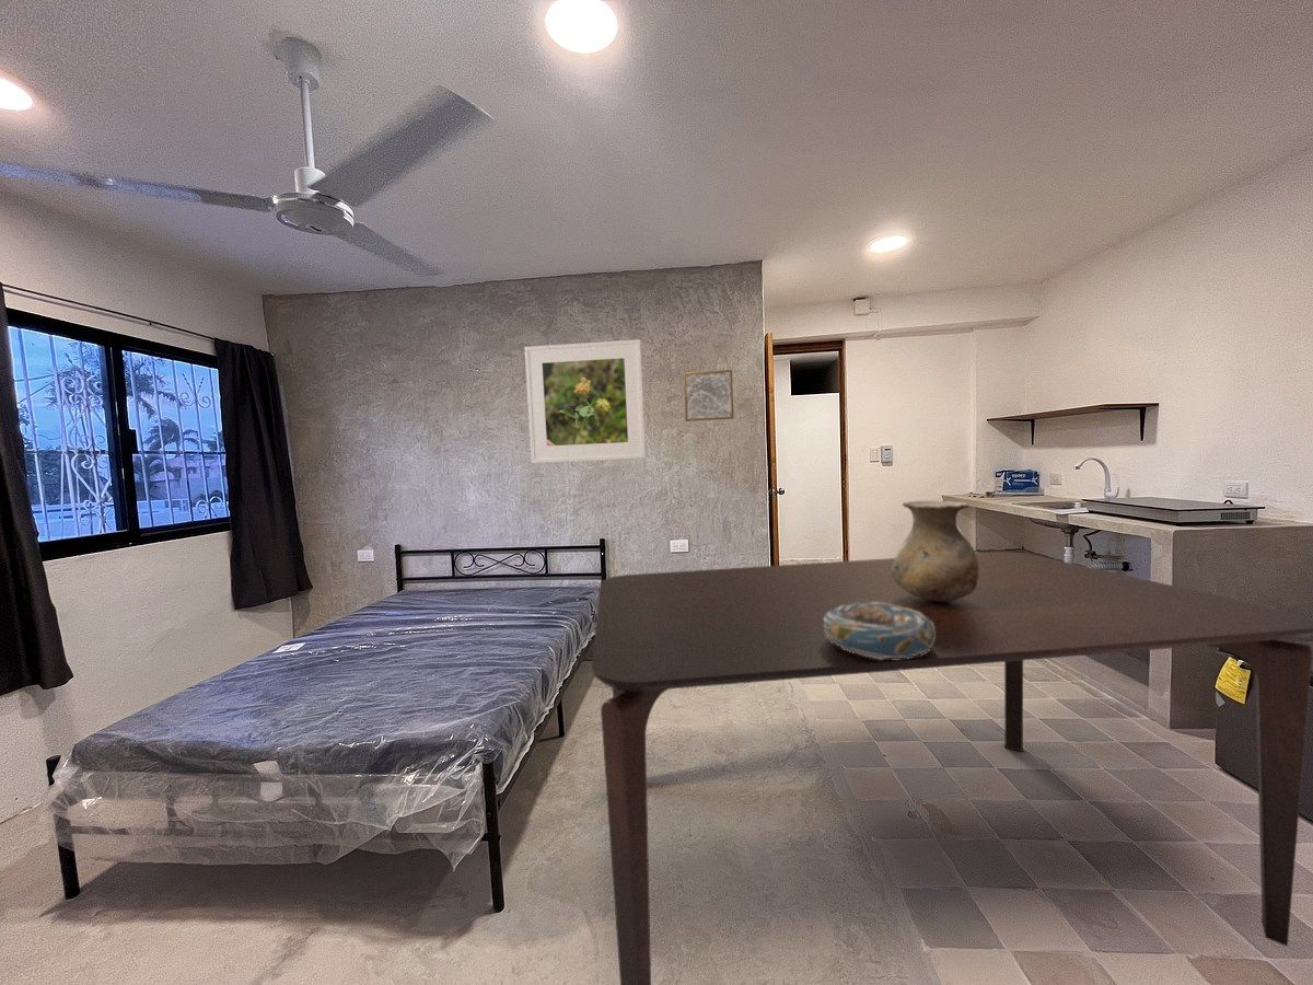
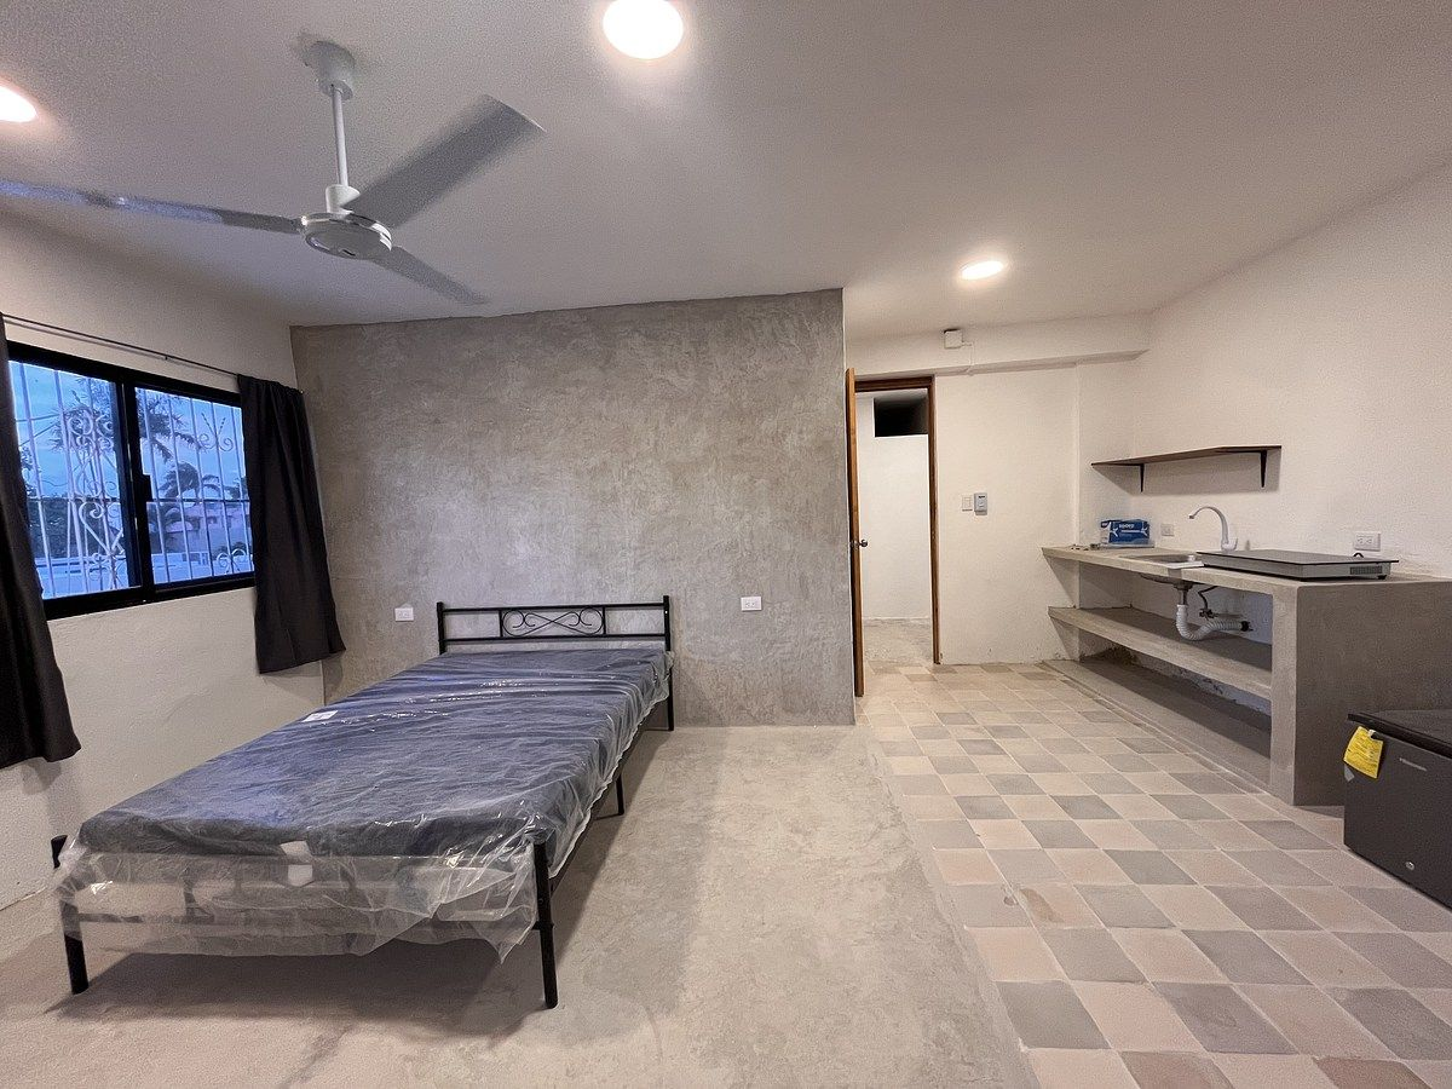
- dining table (871, 672)
- wall art (708, 395)
- vase (933, 551)
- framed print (584, 402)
- decorative bowl (878, 627)
